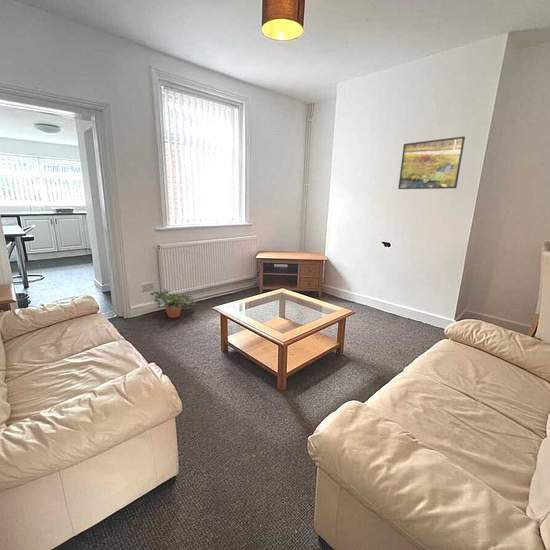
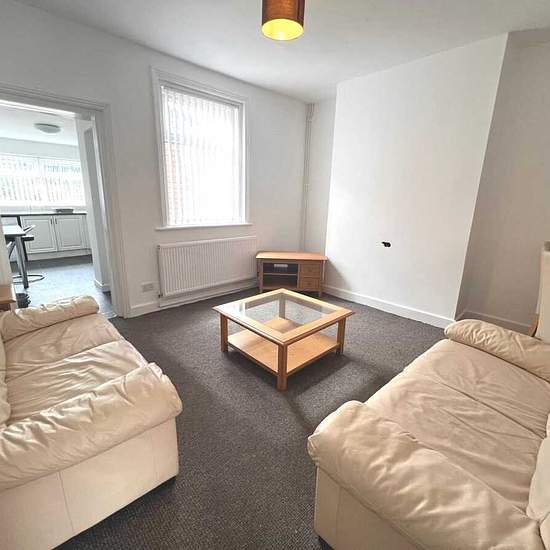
- potted plant (175, 303)
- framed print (428, 165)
